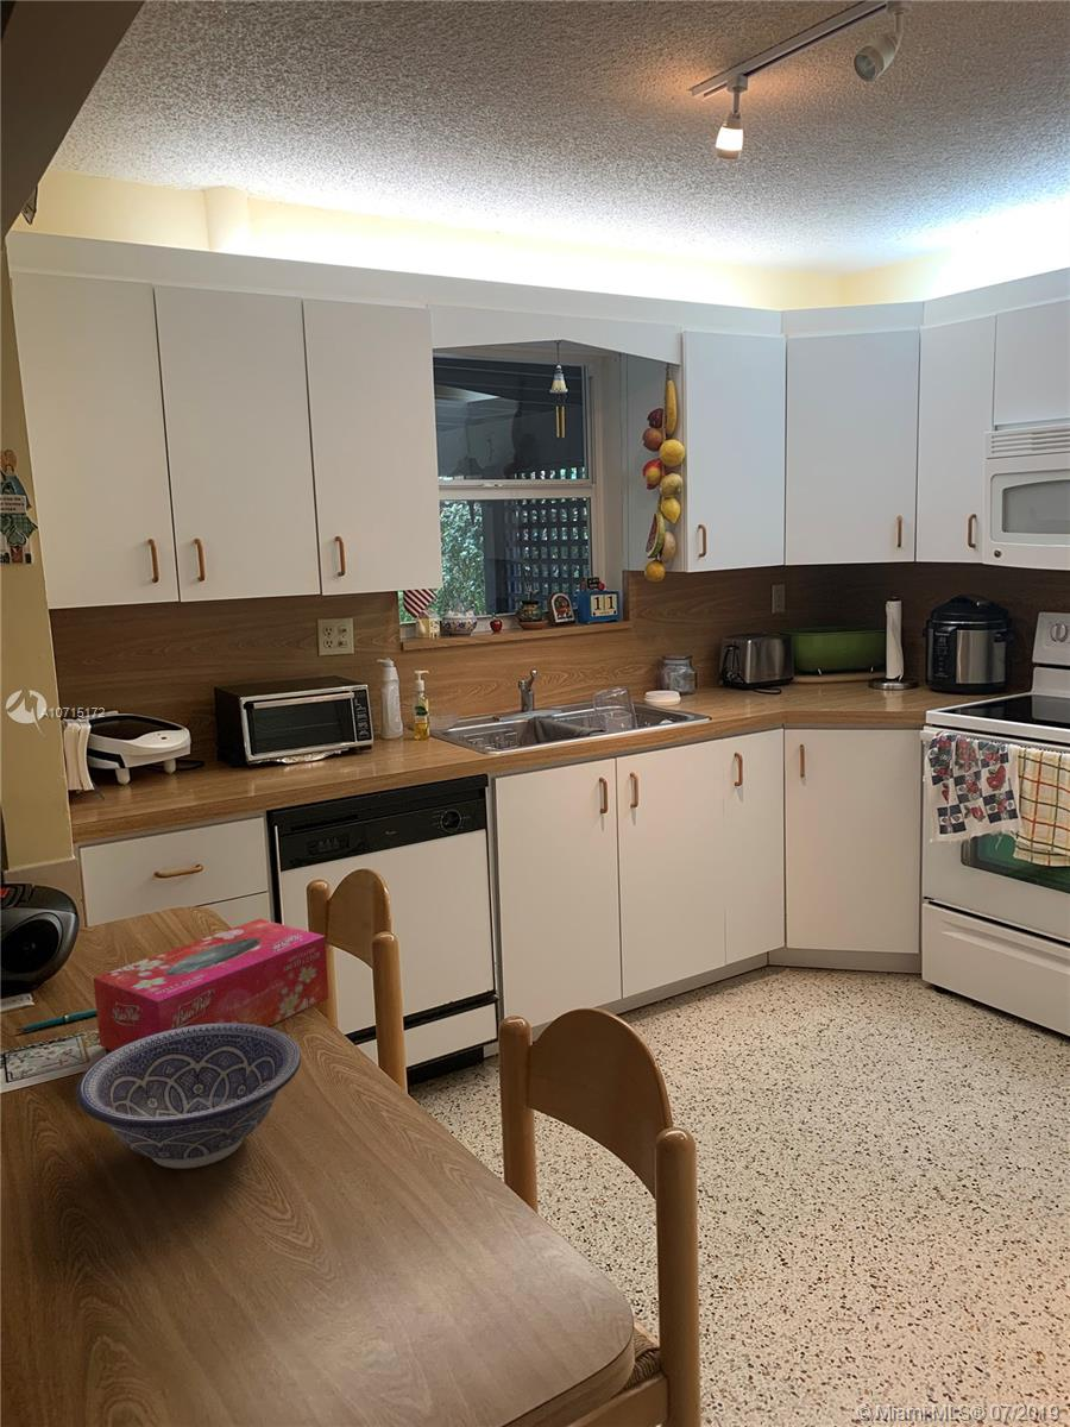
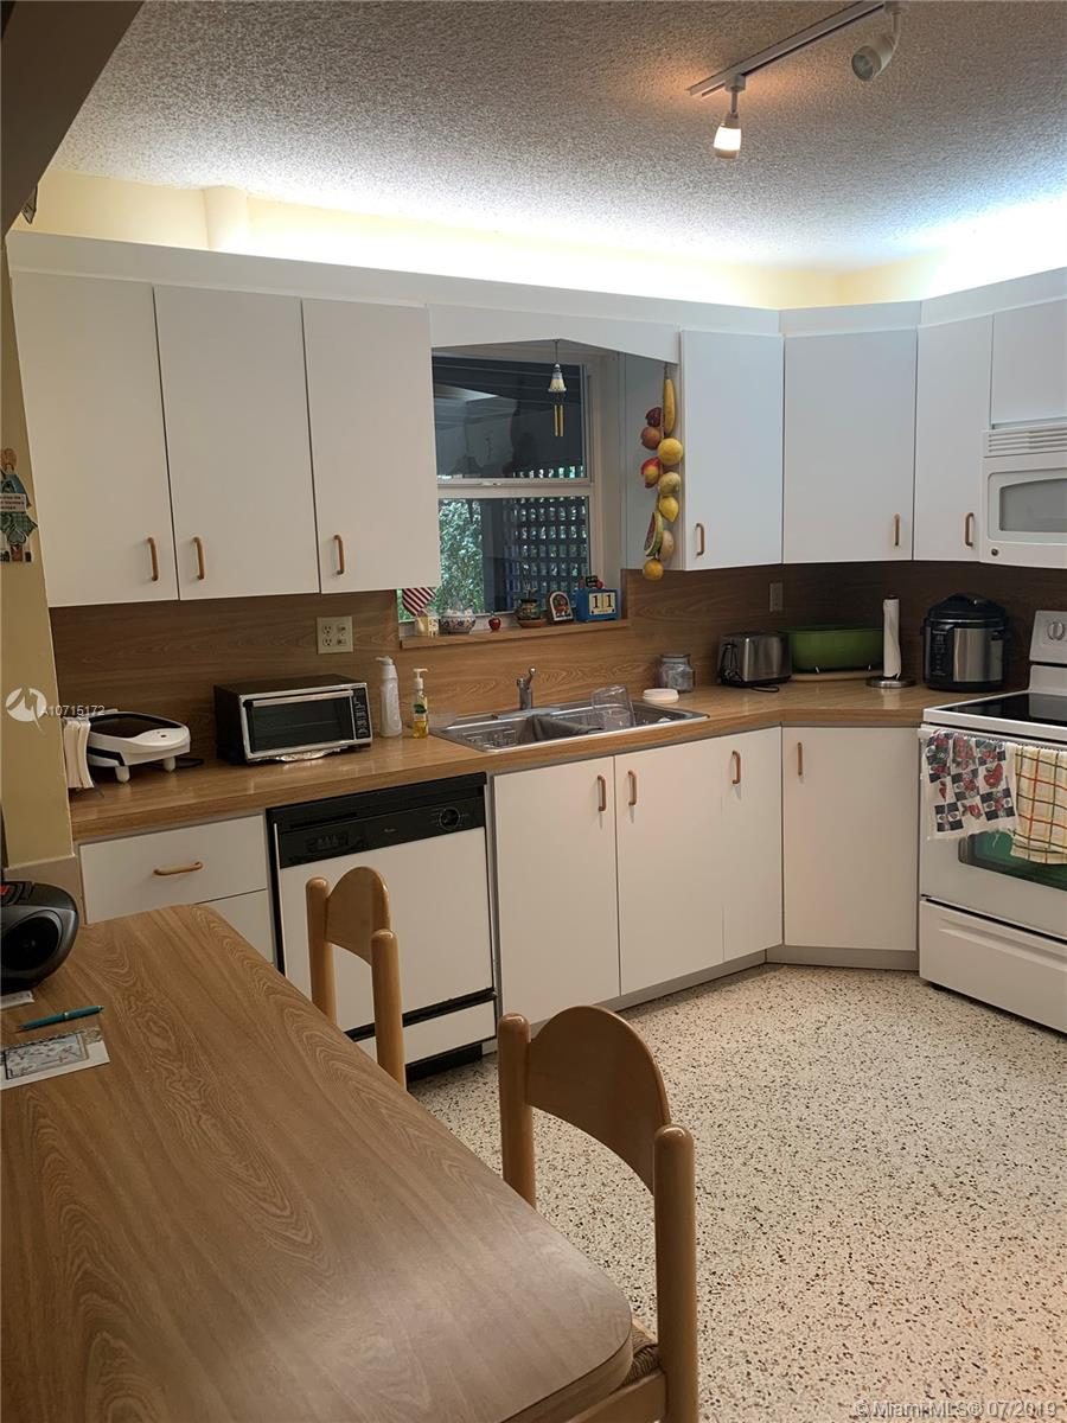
- tissue box (216, 988)
- decorative bowl (194, 1106)
